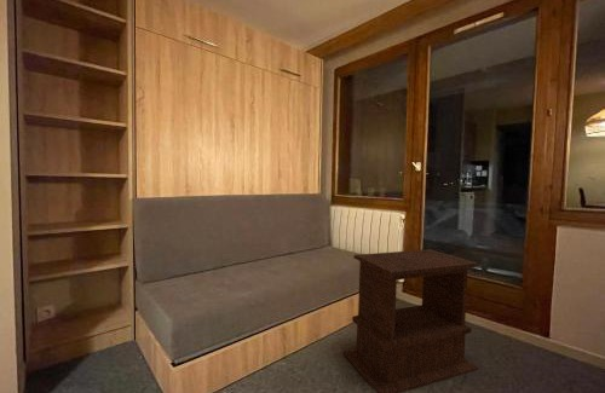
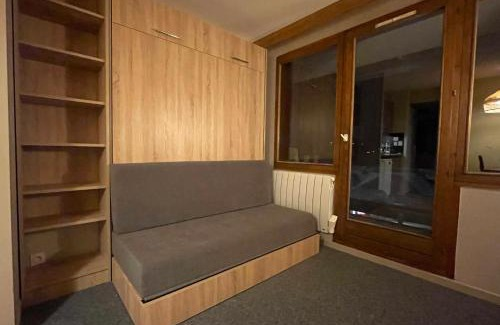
- side table (410, 310)
